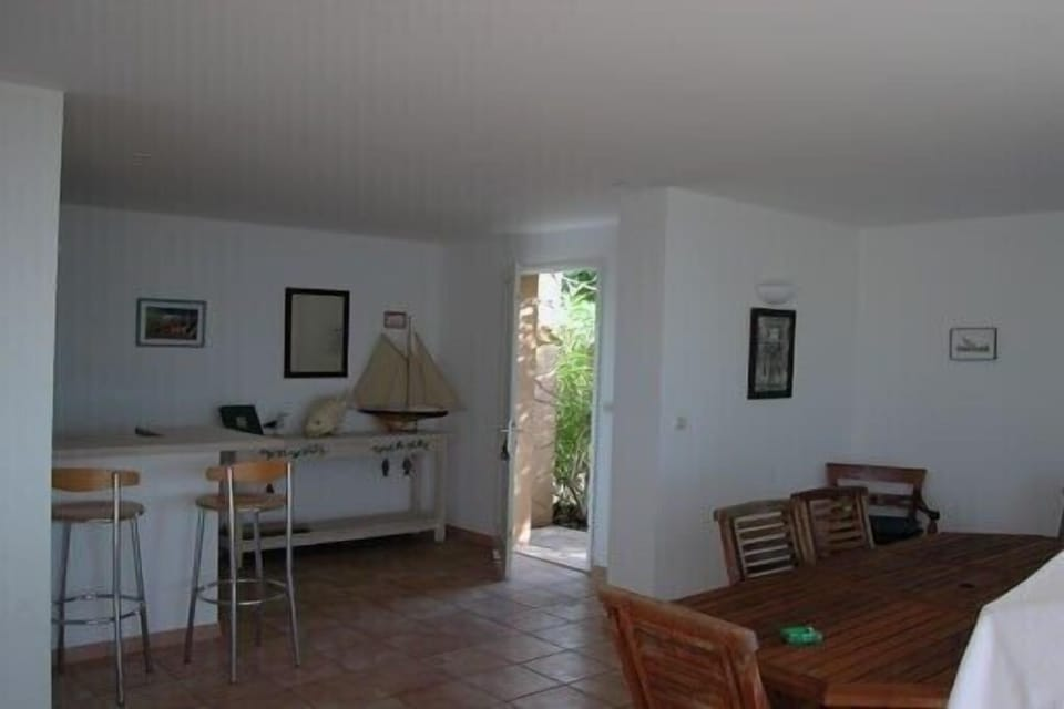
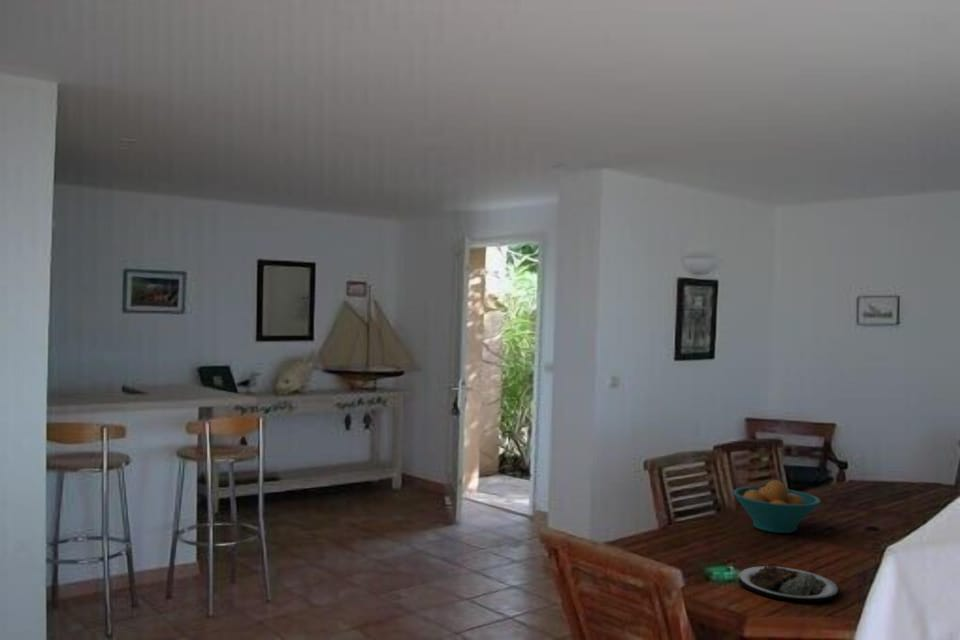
+ plate (787, 580)
+ fruit bowl (775, 504)
